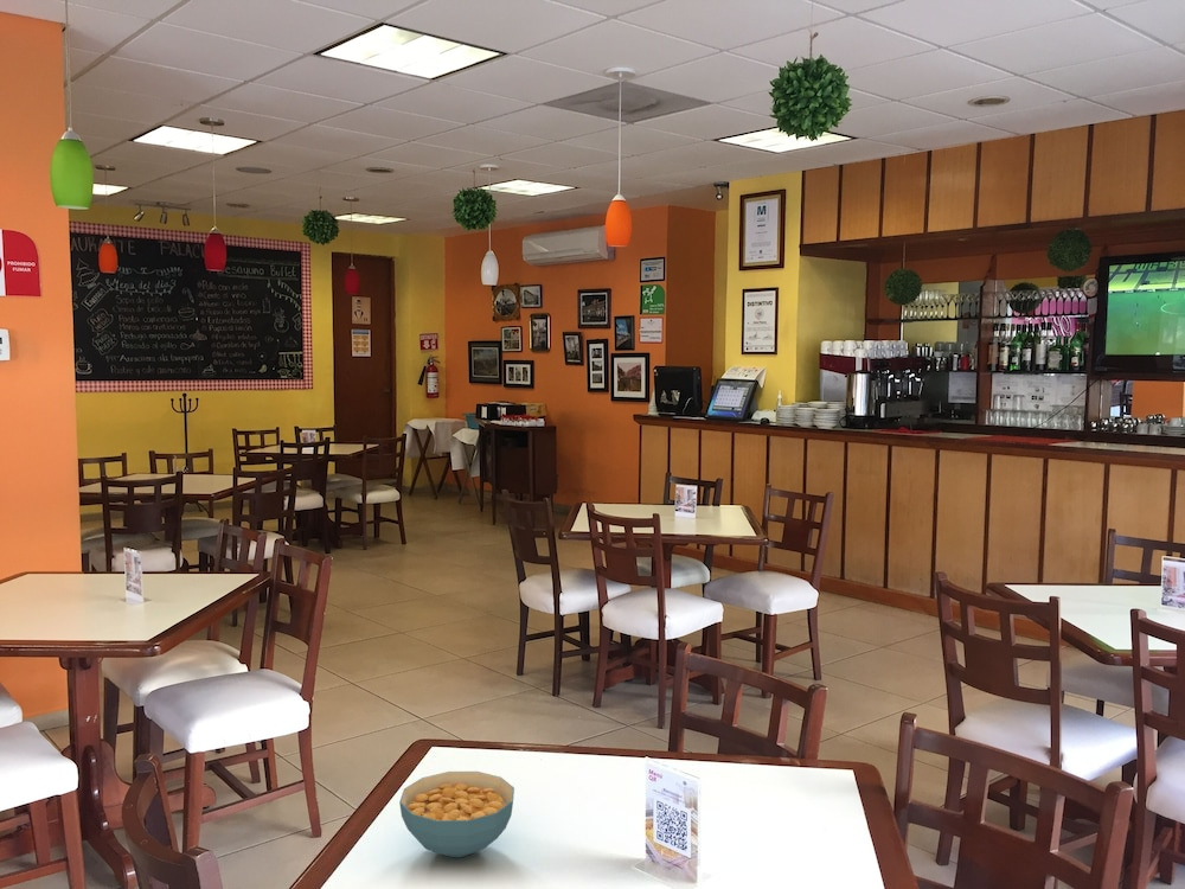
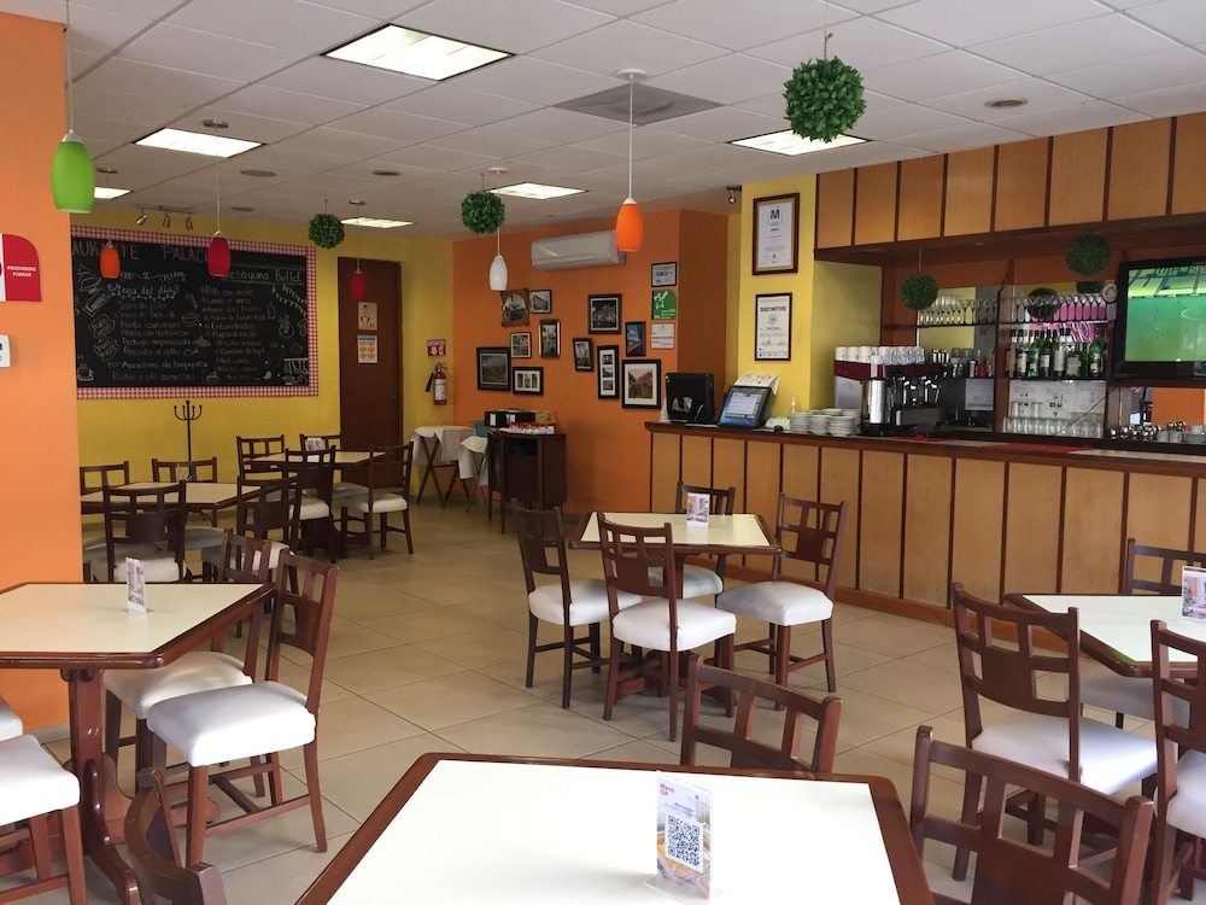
- cereal bowl (457, 821)
